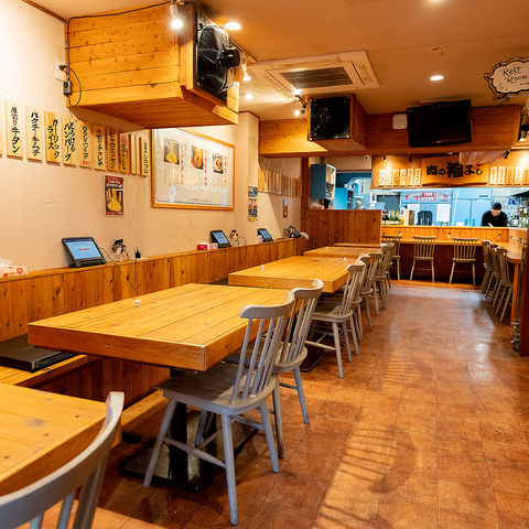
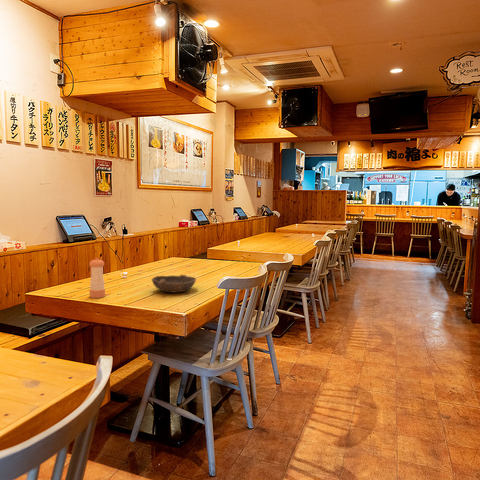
+ pepper shaker (97, 277)
+ bowl (173, 282)
